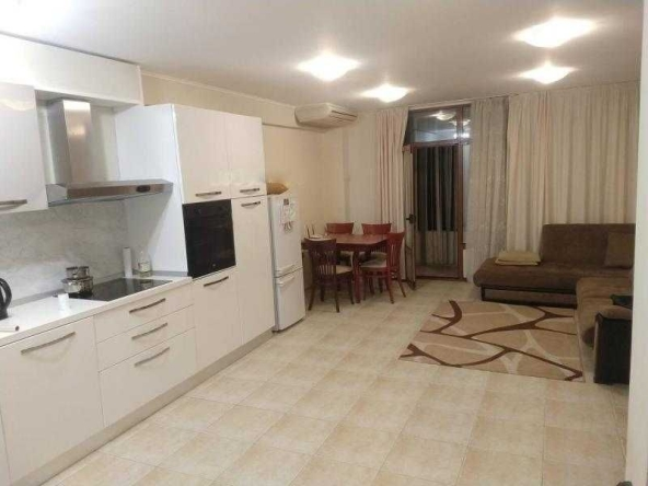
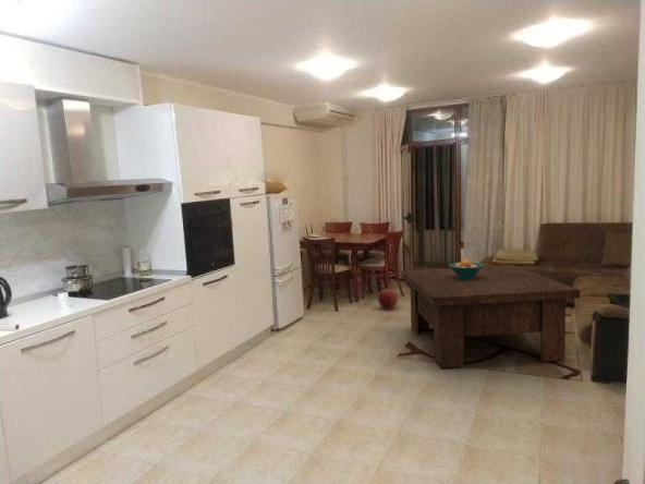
+ coffee table (478, 311)
+ ball (388, 298)
+ fruit bowl (465, 268)
